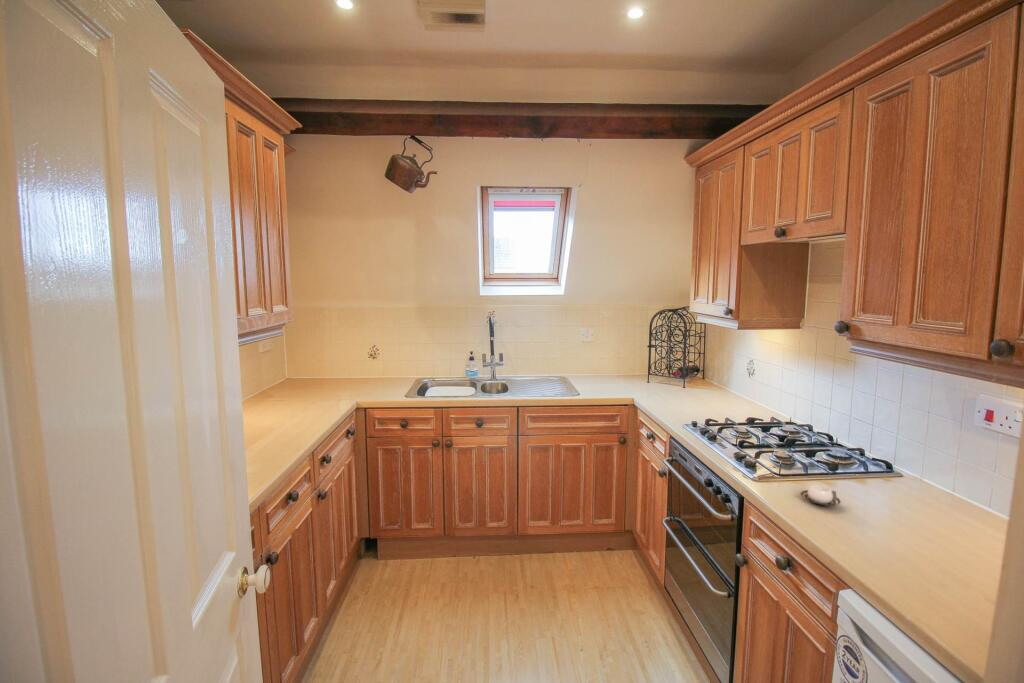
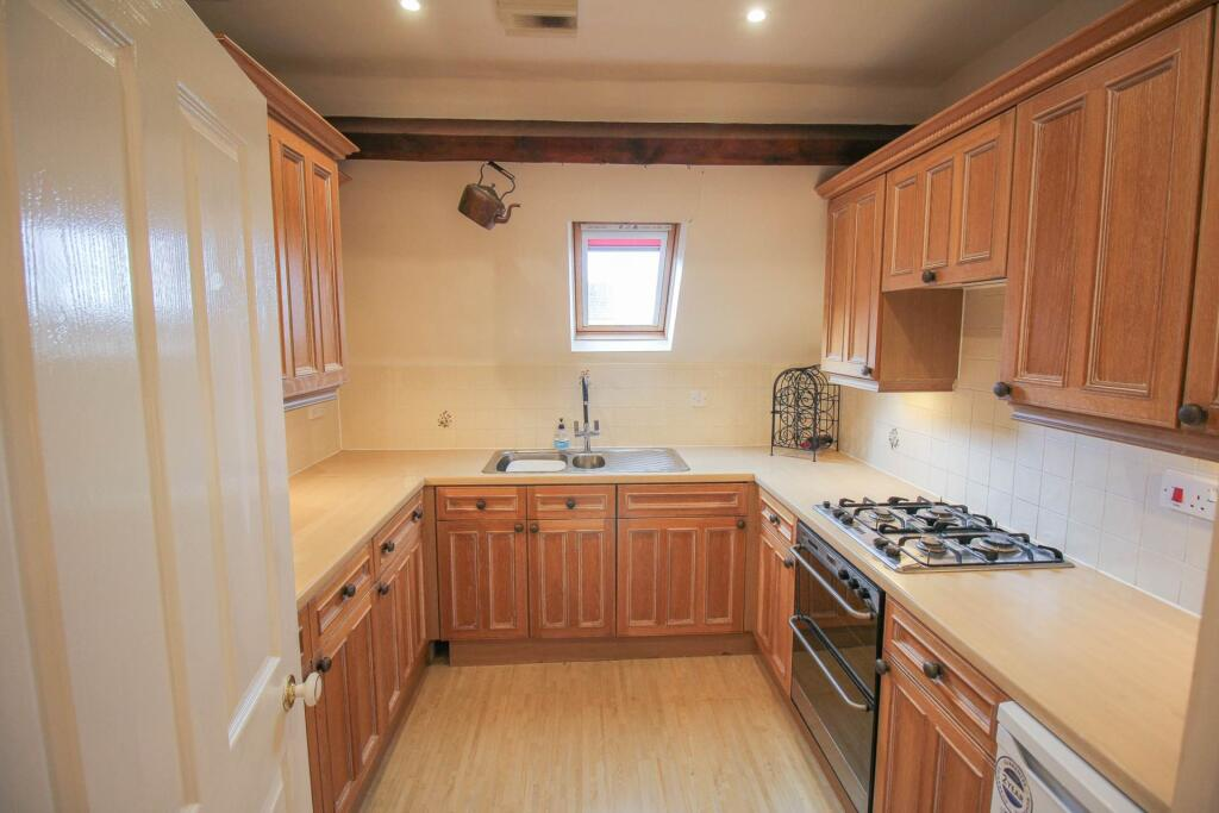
- cup (820, 495)
